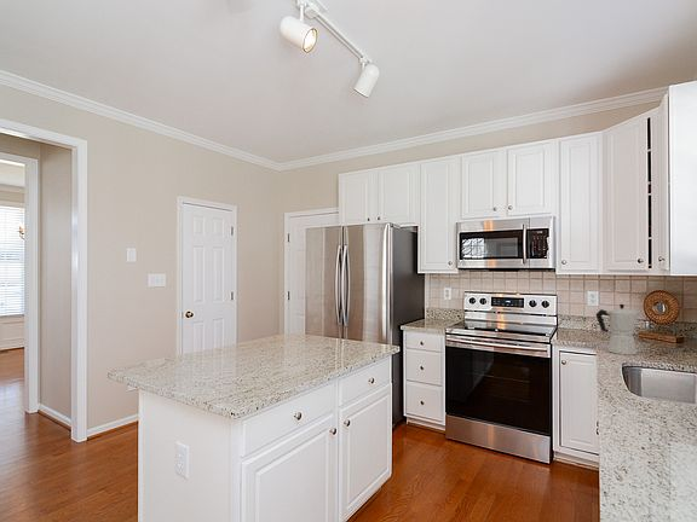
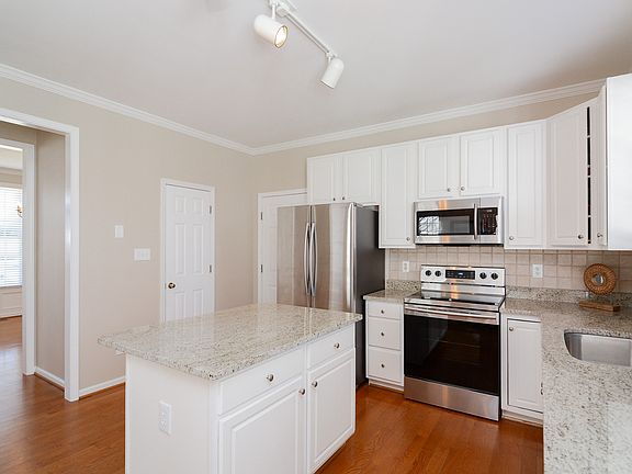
- moka pot (618, 327)
